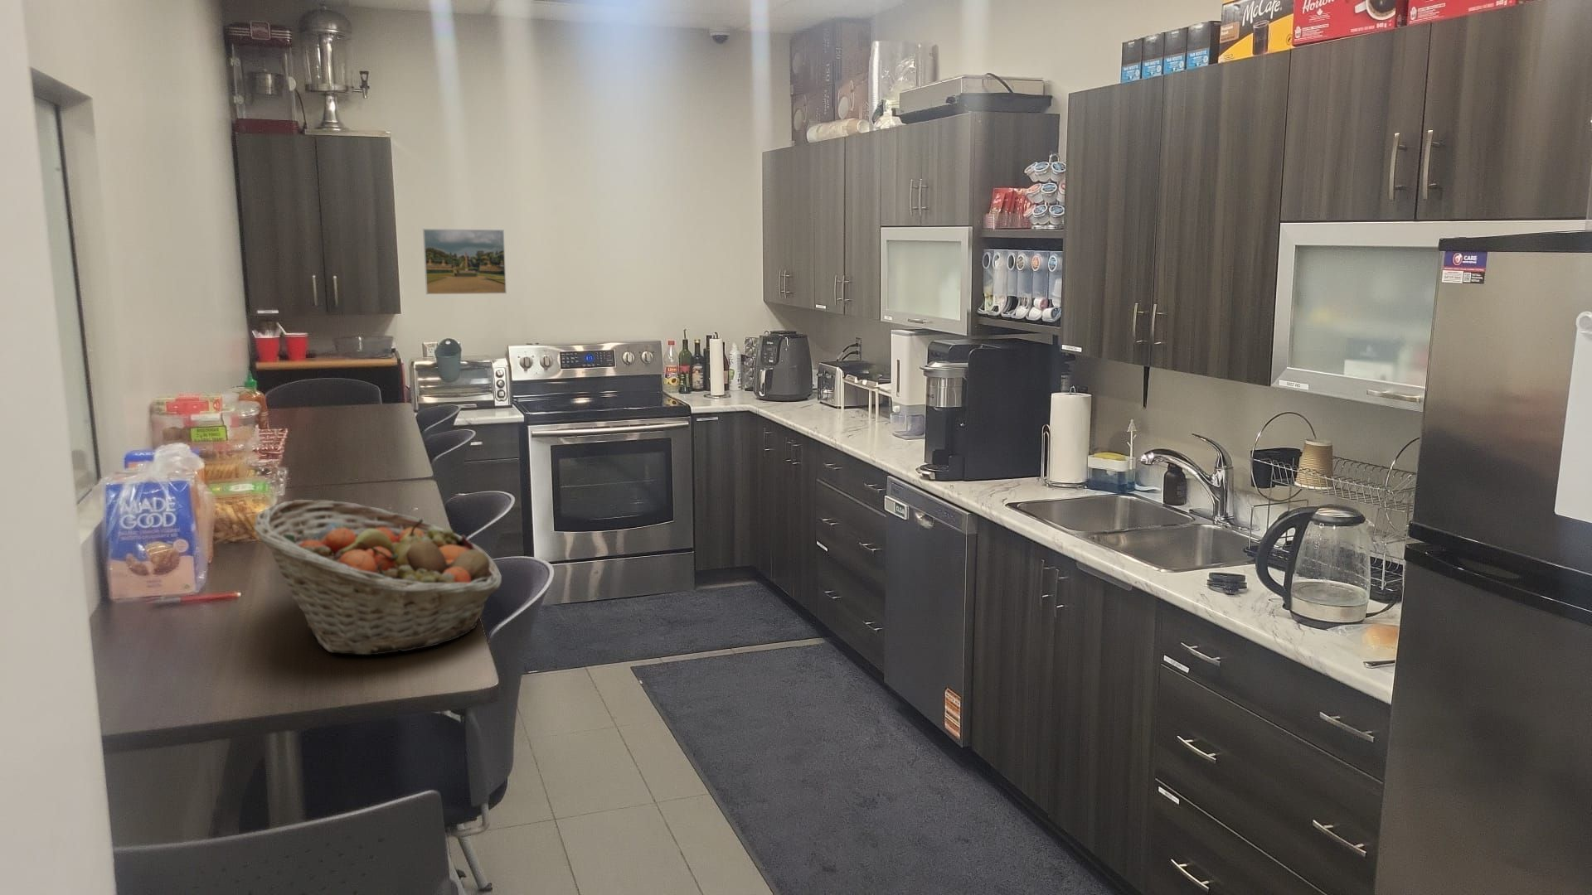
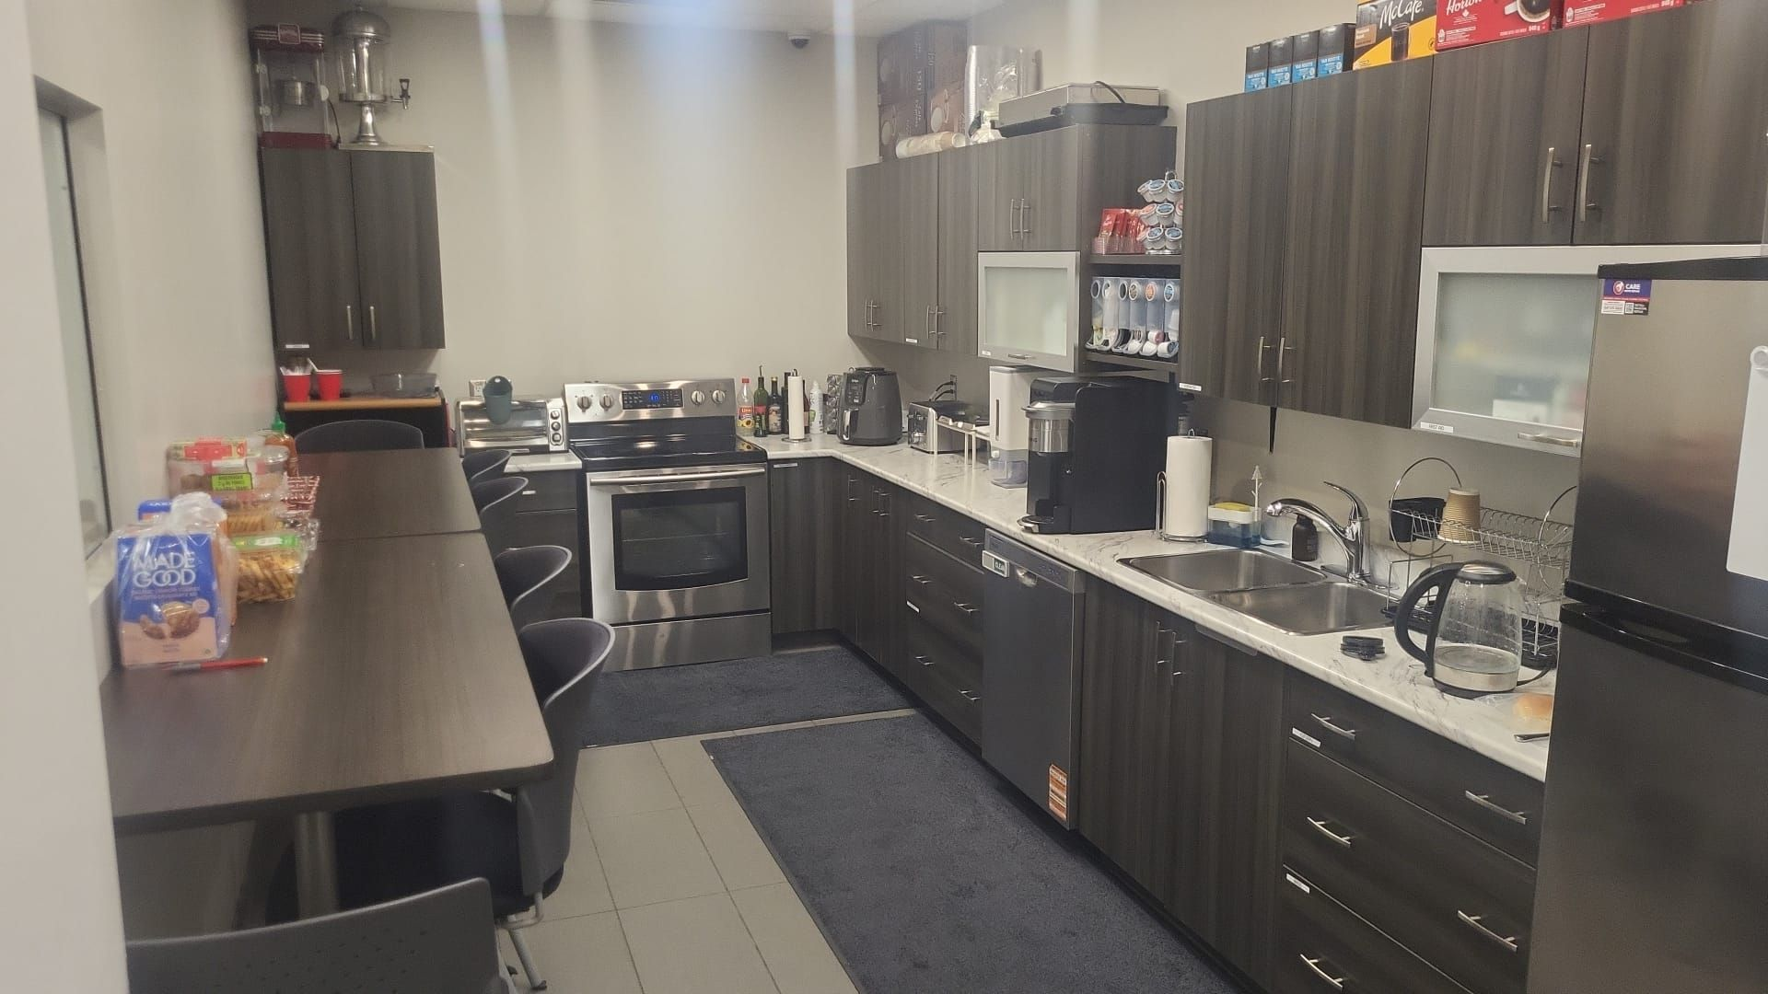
- fruit basket (383, 566)
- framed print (465, 261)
